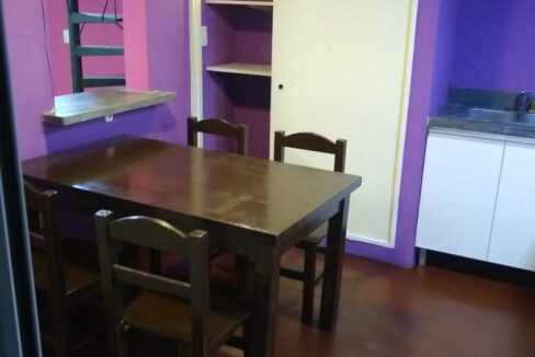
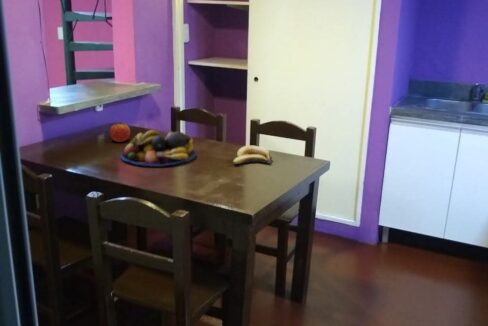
+ fruit bowl (158, 142)
+ apple (120, 131)
+ banana (253, 155)
